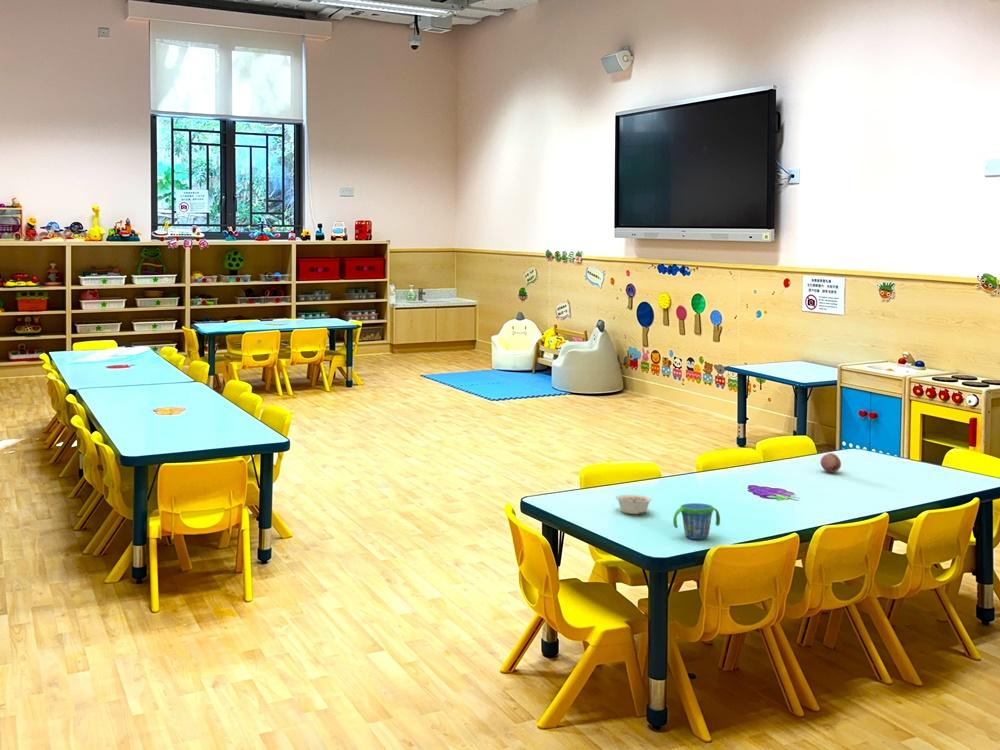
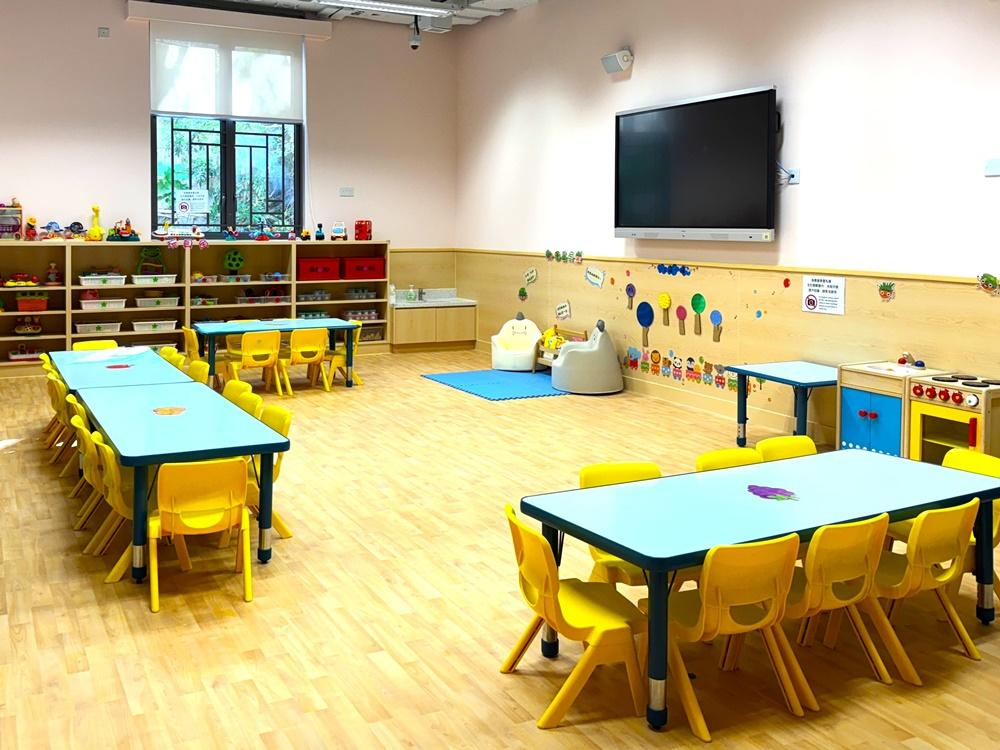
- snack cup (696, 521)
- legume (634, 503)
- fruit (830, 462)
